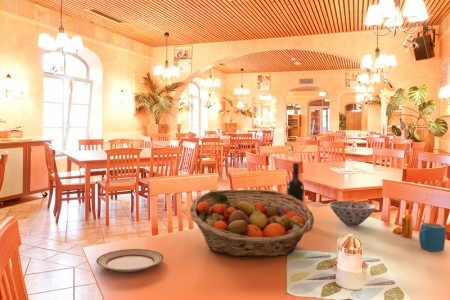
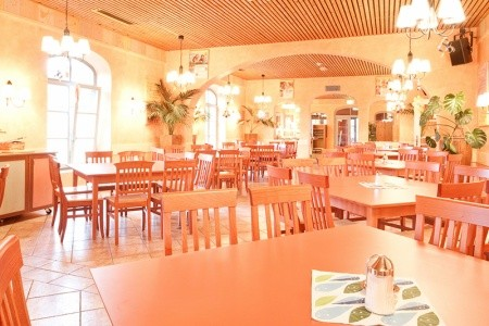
- bowl (351, 214)
- mug (429, 237)
- pepper shaker (402, 223)
- plate (130, 261)
- wine bottle (295, 192)
- fruit basket (251, 220)
